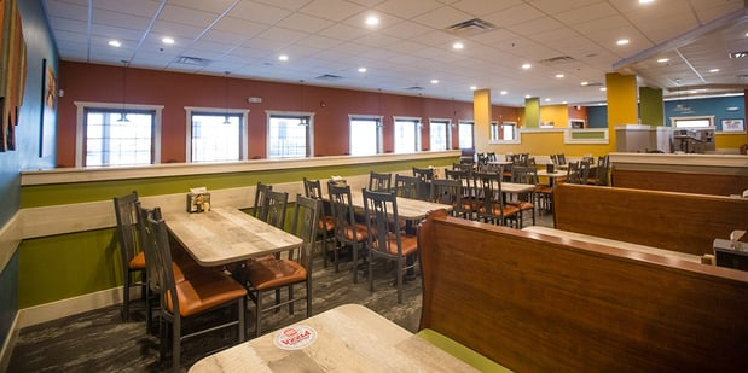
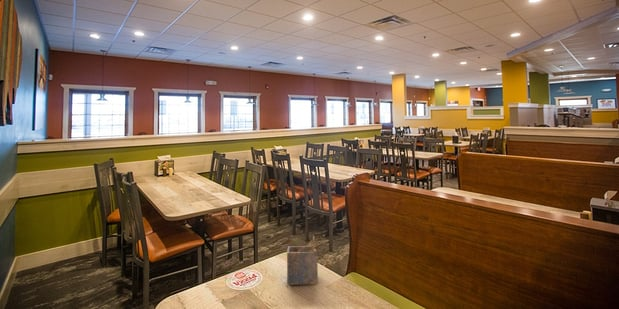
+ napkin holder (302, 258)
